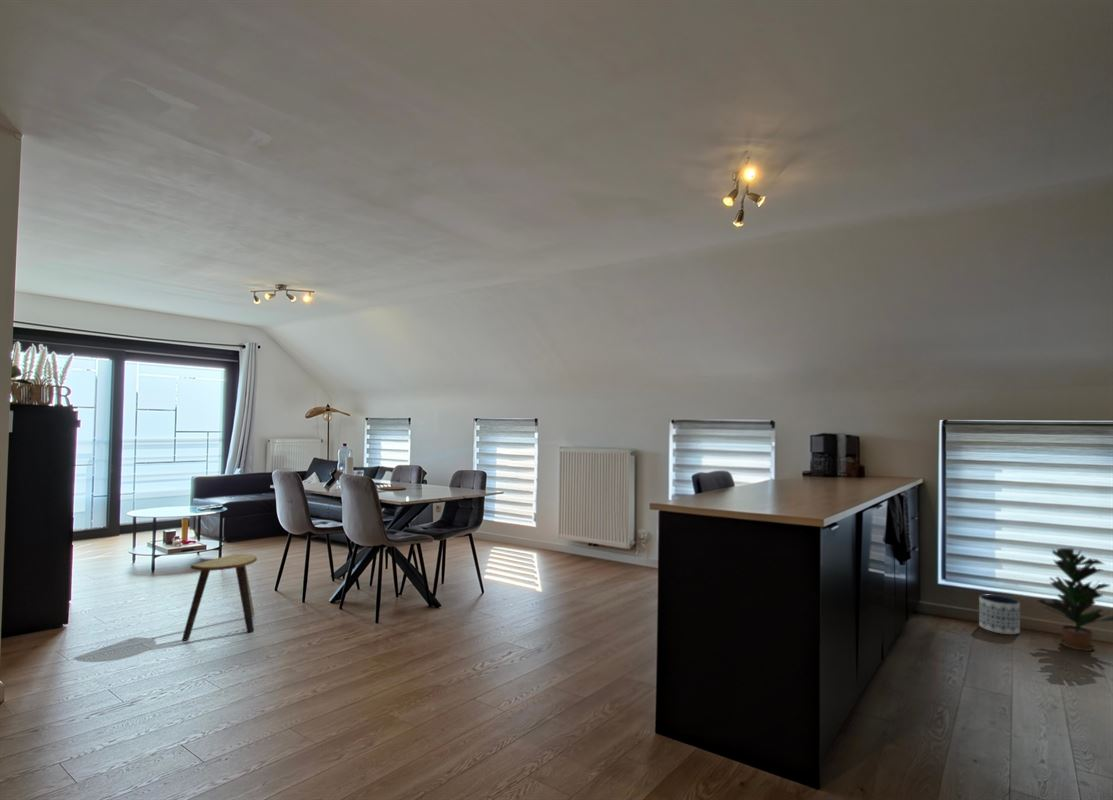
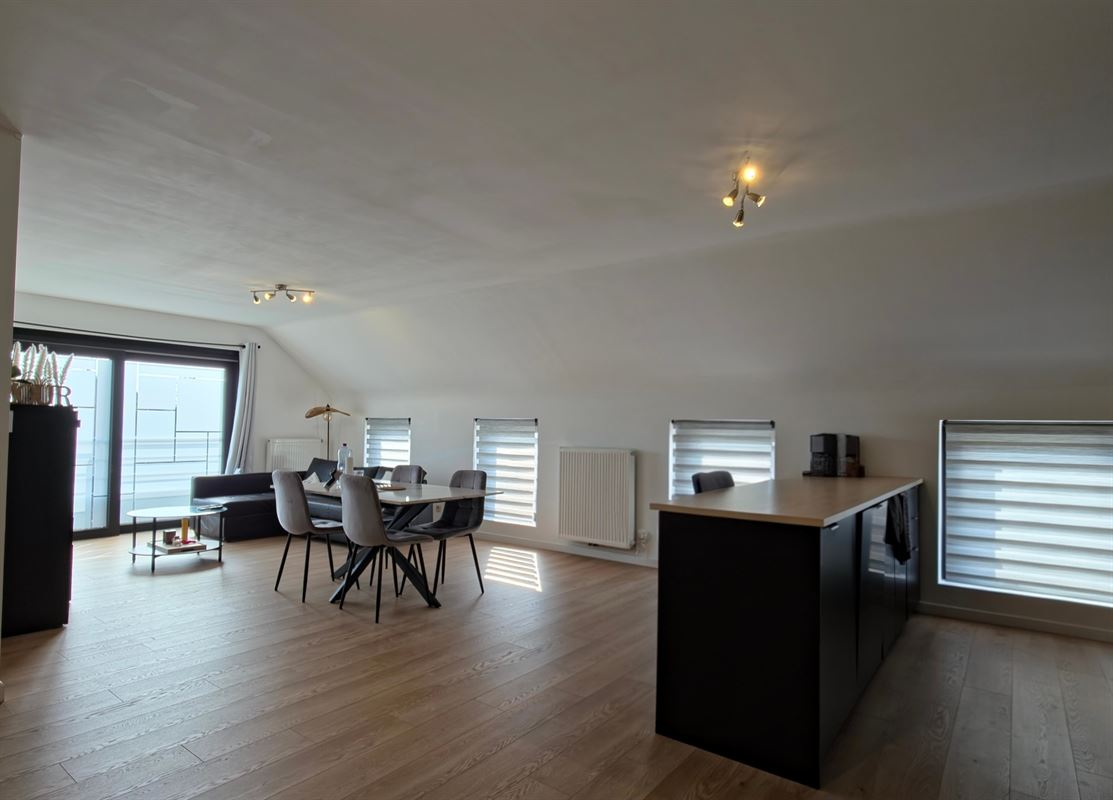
- stool (240, 594)
- planter (999, 614)
- potted plant (1074, 596)
